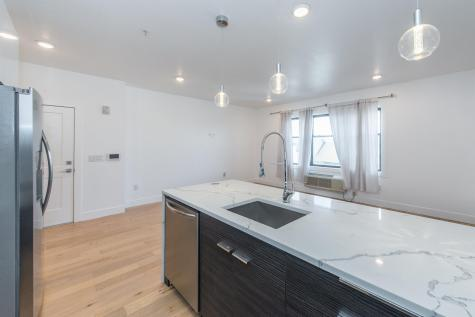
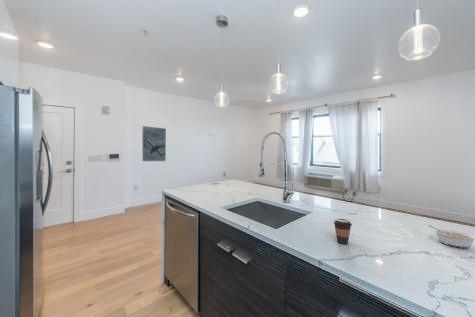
+ legume (452, 237)
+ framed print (154, 144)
+ coffee cup (342, 231)
